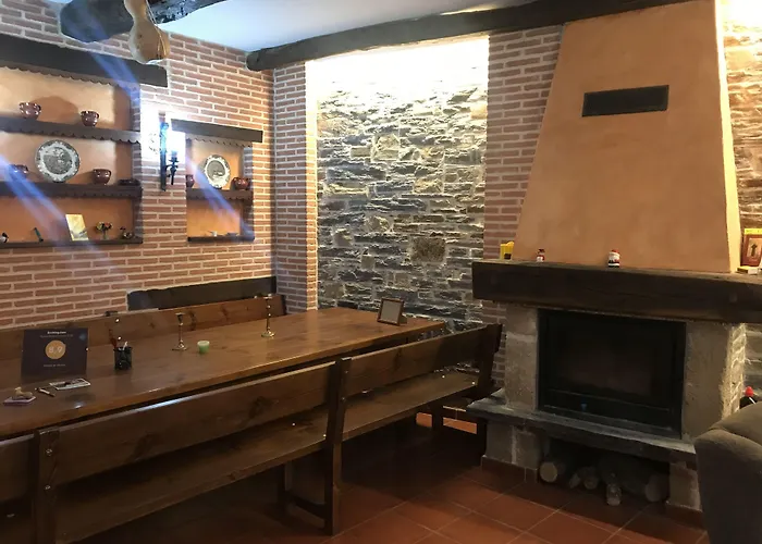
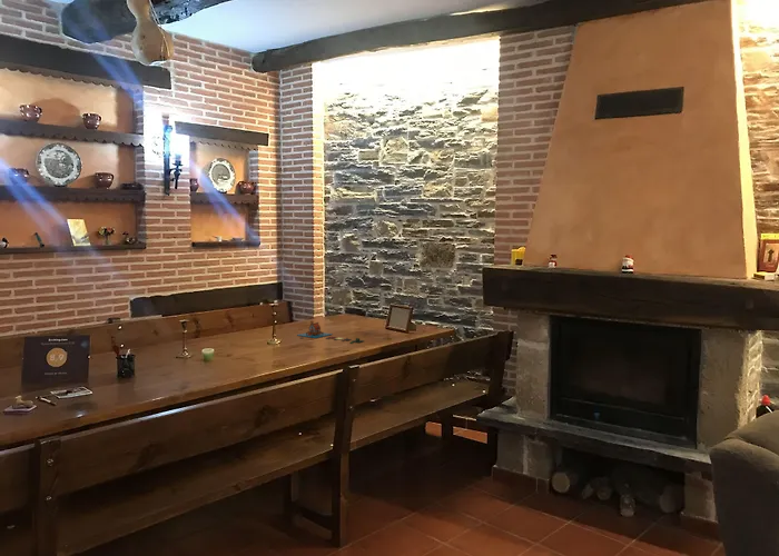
+ board game (329, 334)
